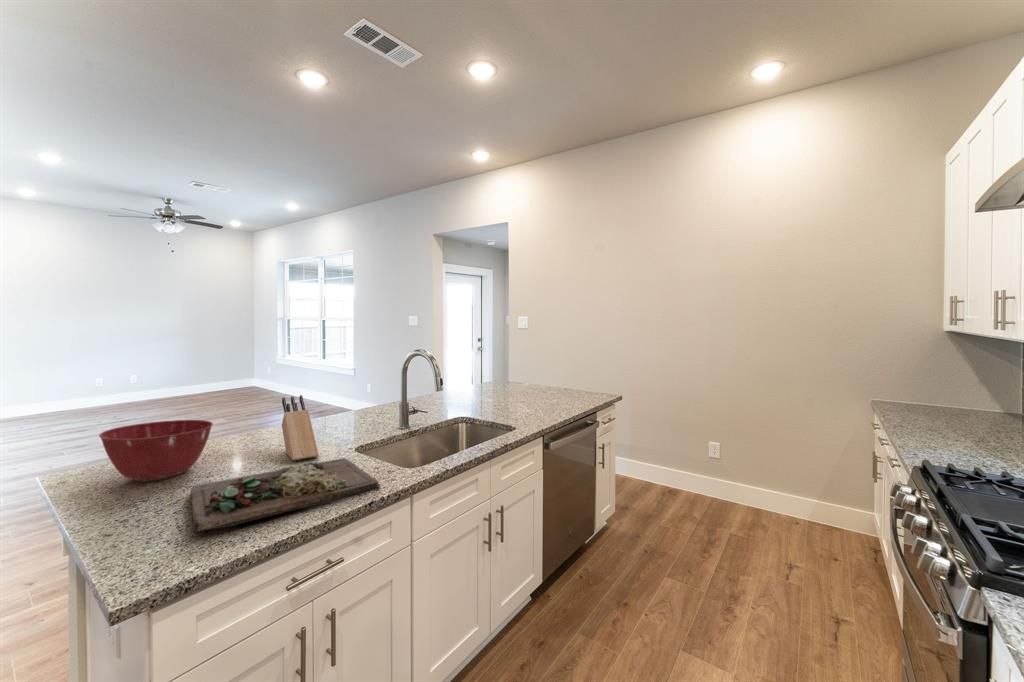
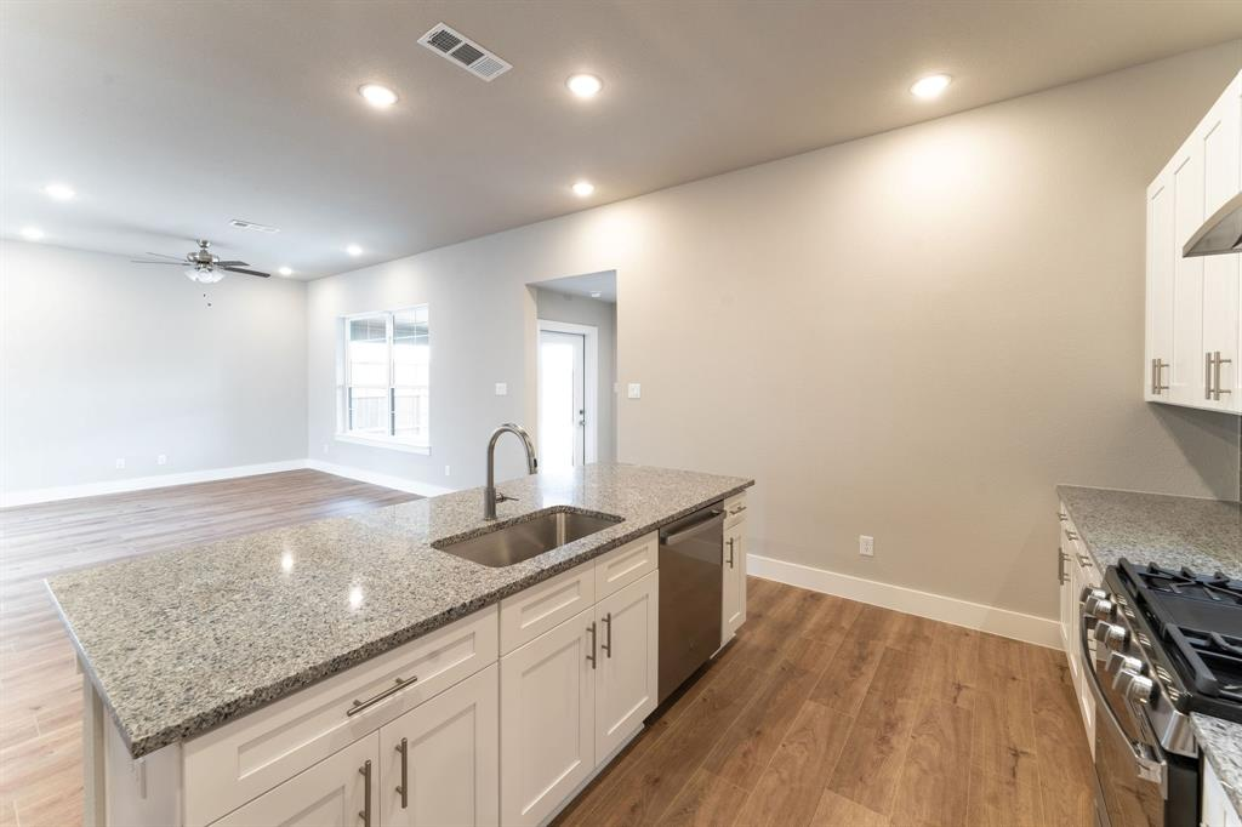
- cutting board (287, 479)
- mixing bowl (160, 451)
- knife block (298, 425)
